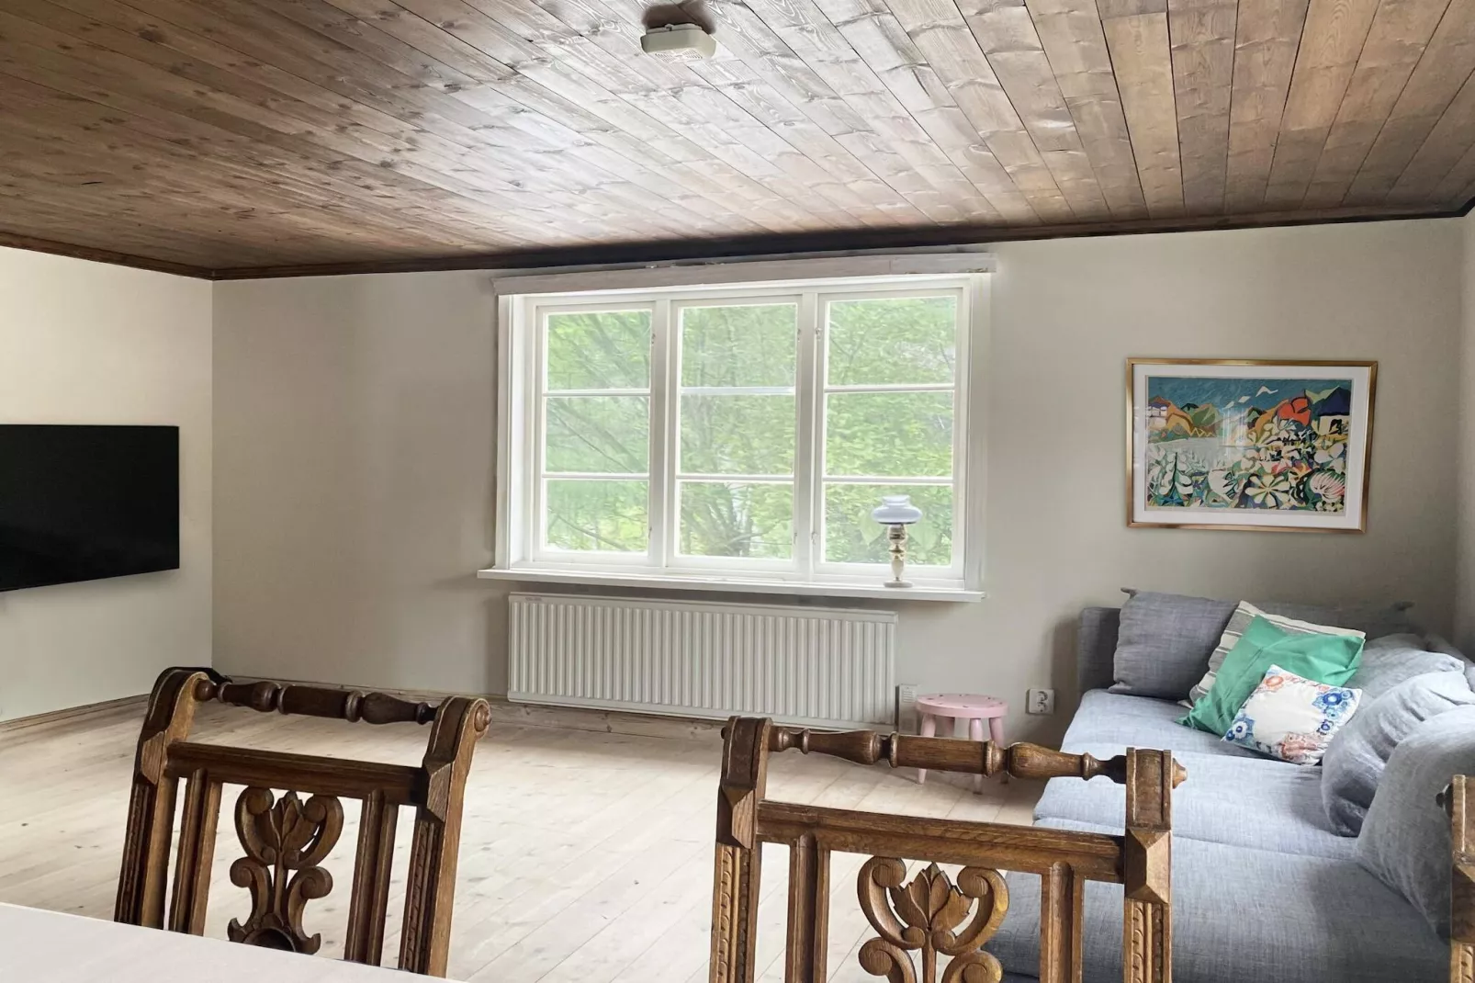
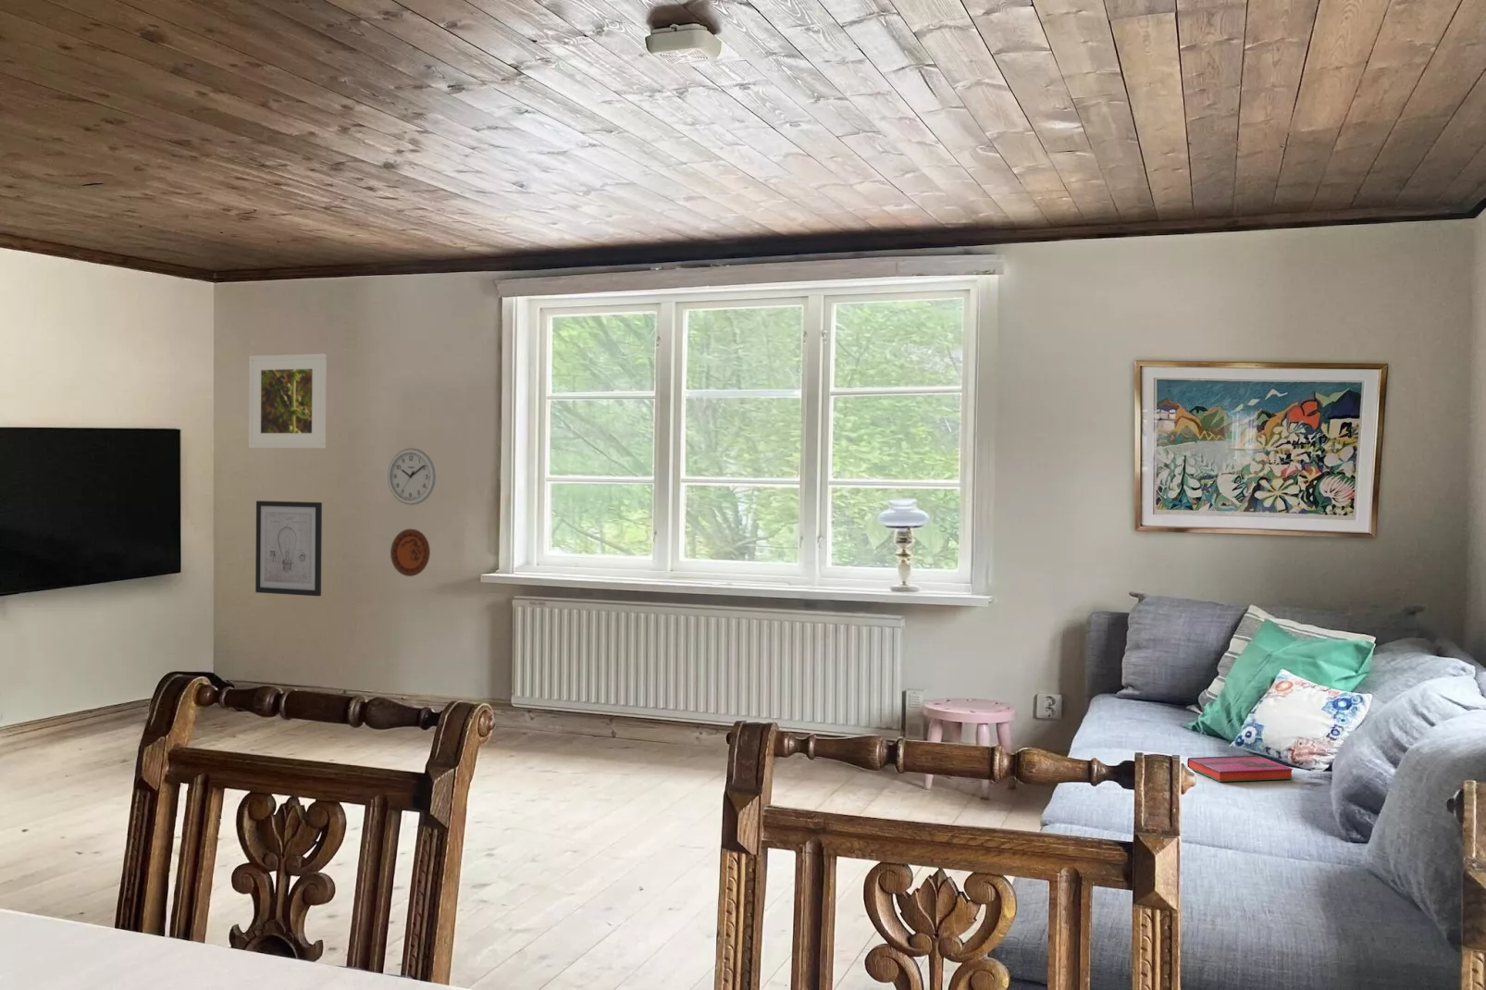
+ wall clock (410, 476)
+ hardback book (1239, 768)
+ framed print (287, 401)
+ wall art (287, 548)
+ decorative plate (410, 552)
